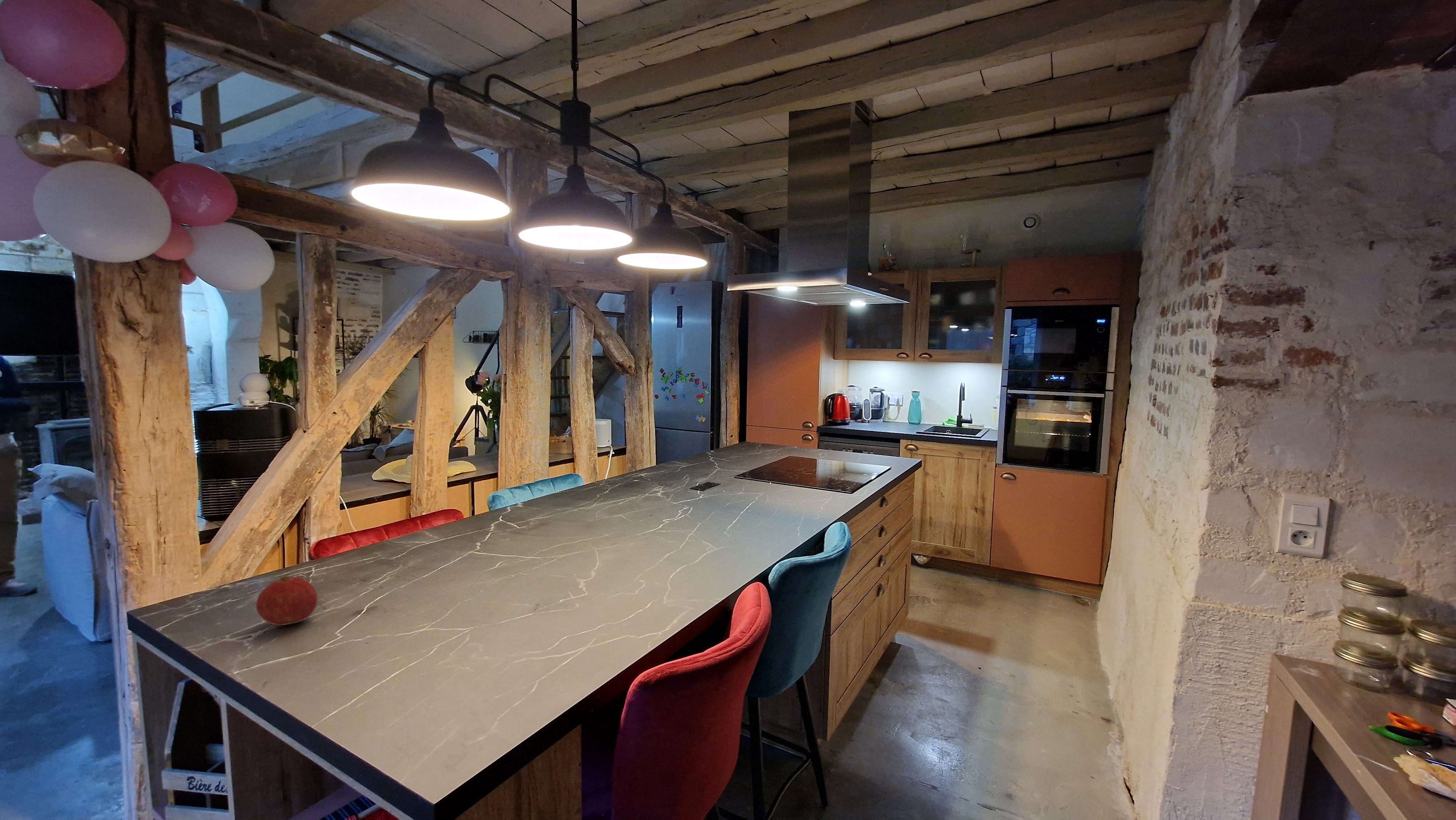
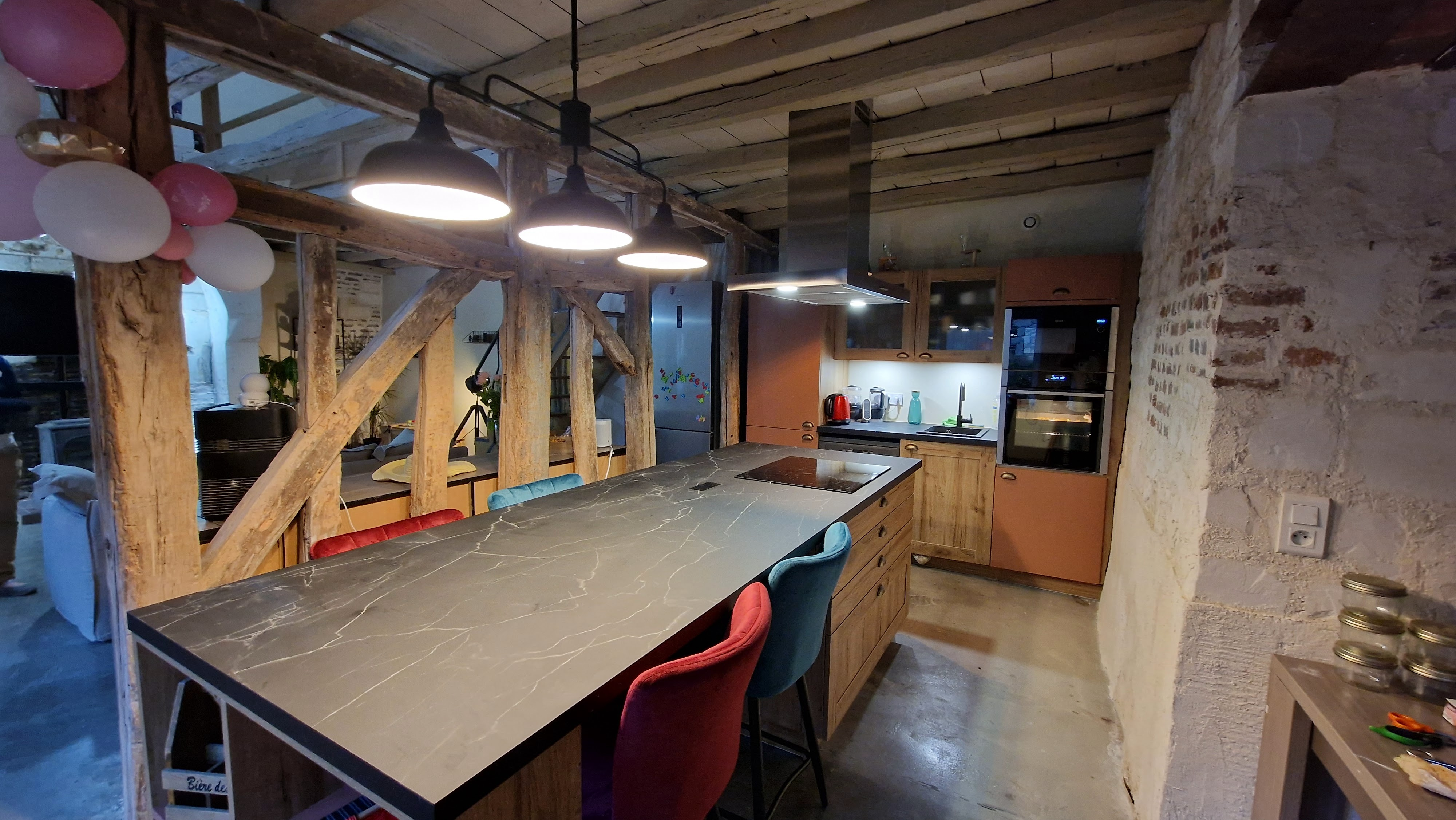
- fruit (288, 599)
